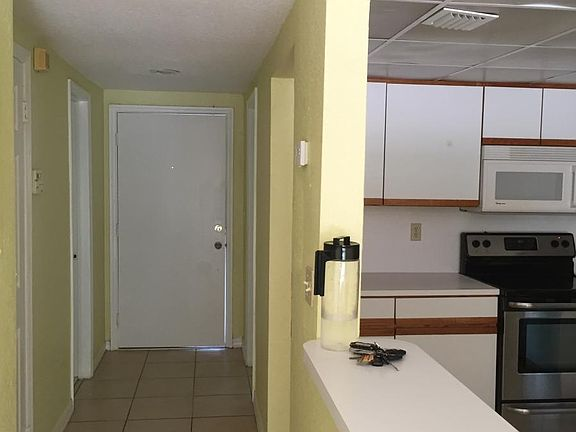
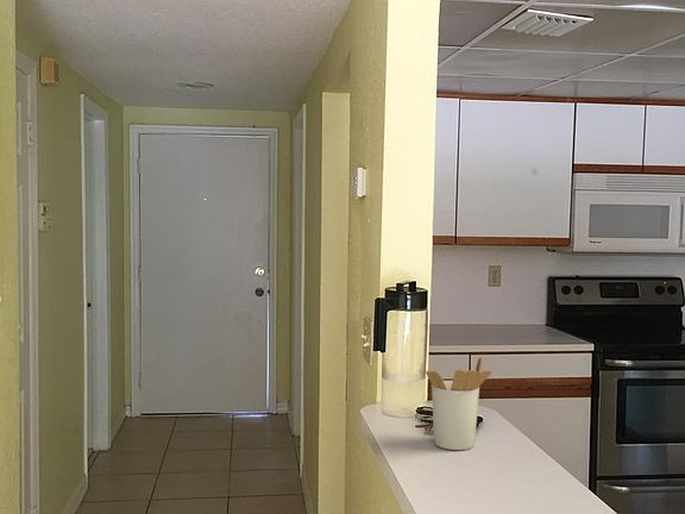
+ utensil holder (460, 403)
